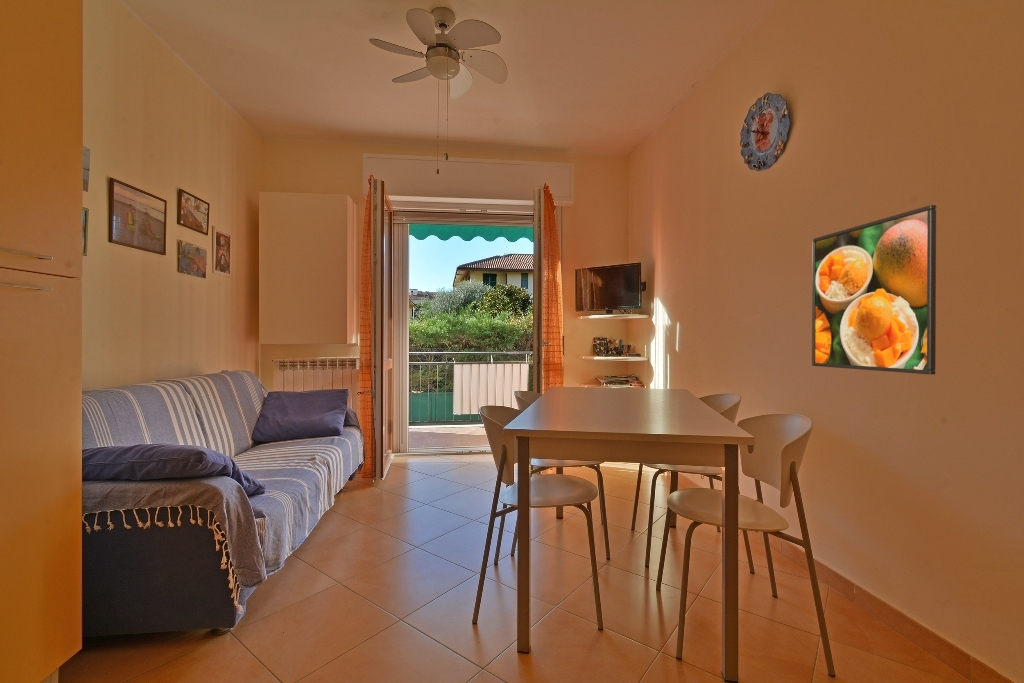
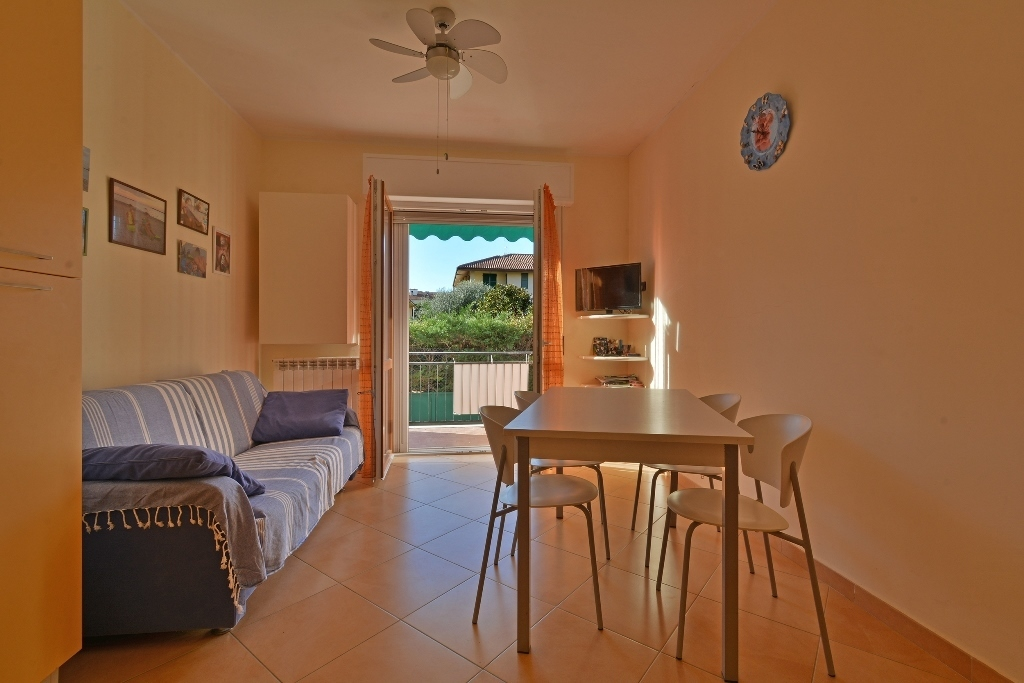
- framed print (865, 296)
